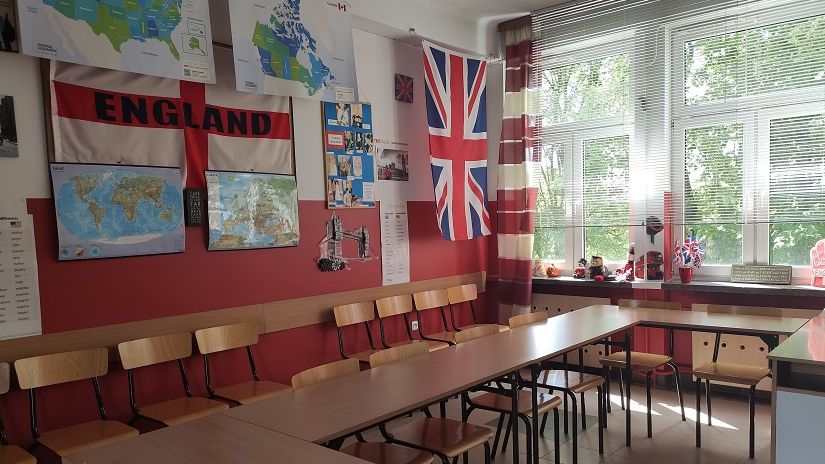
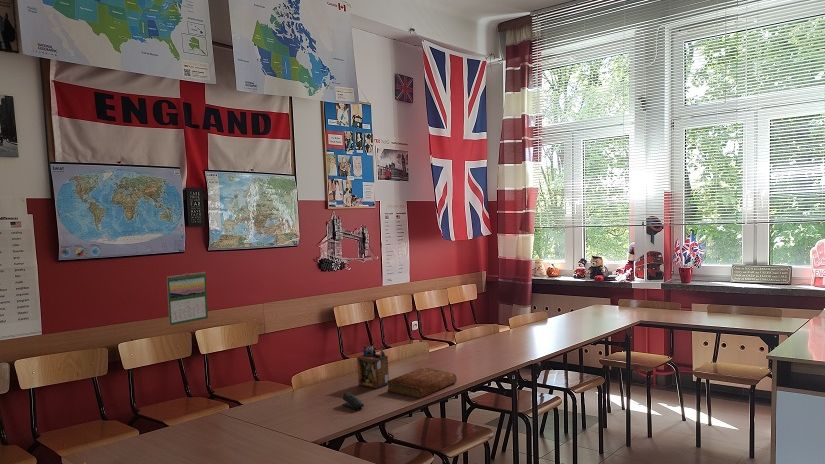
+ calendar (187, 297)
+ desk organizer (372, 364)
+ stapler (353, 401)
+ bible (422, 382)
